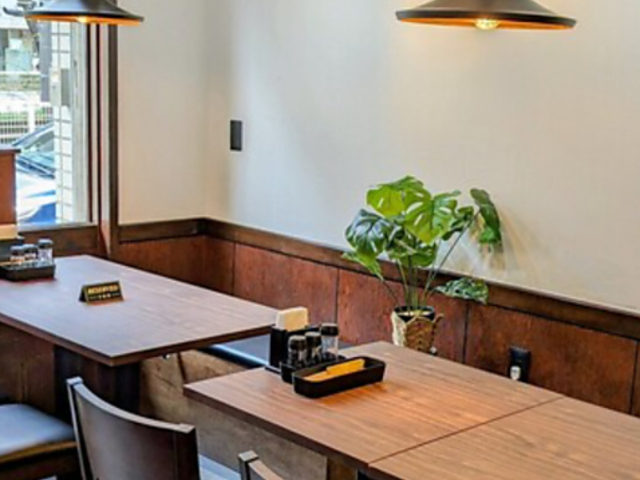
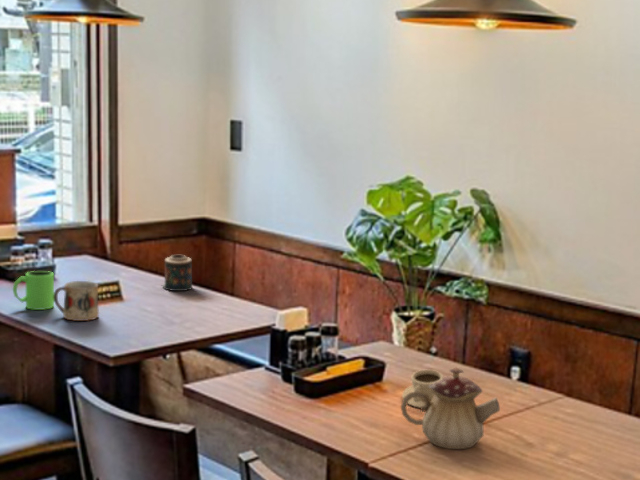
+ mug (78, 300)
+ mug (33, 290)
+ teapot (449, 403)
+ candle (175, 271)
+ cup (427, 387)
